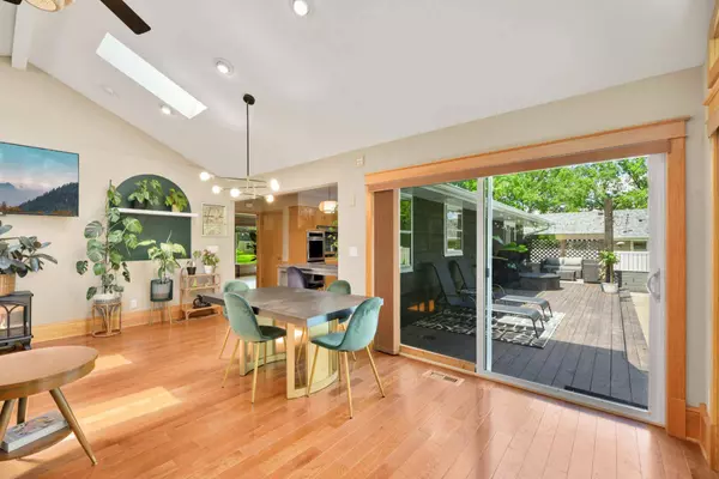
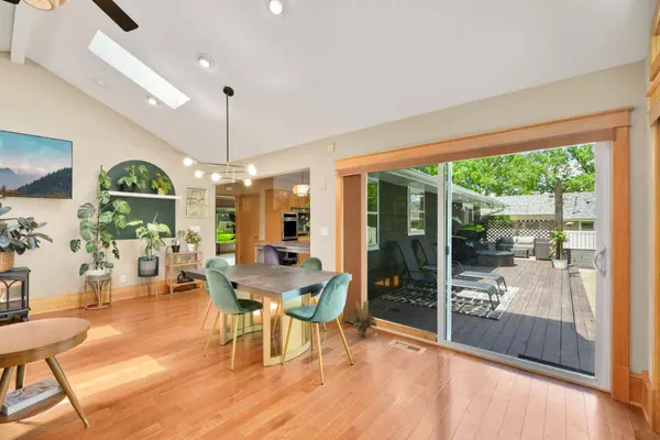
+ decorative plant (363, 314)
